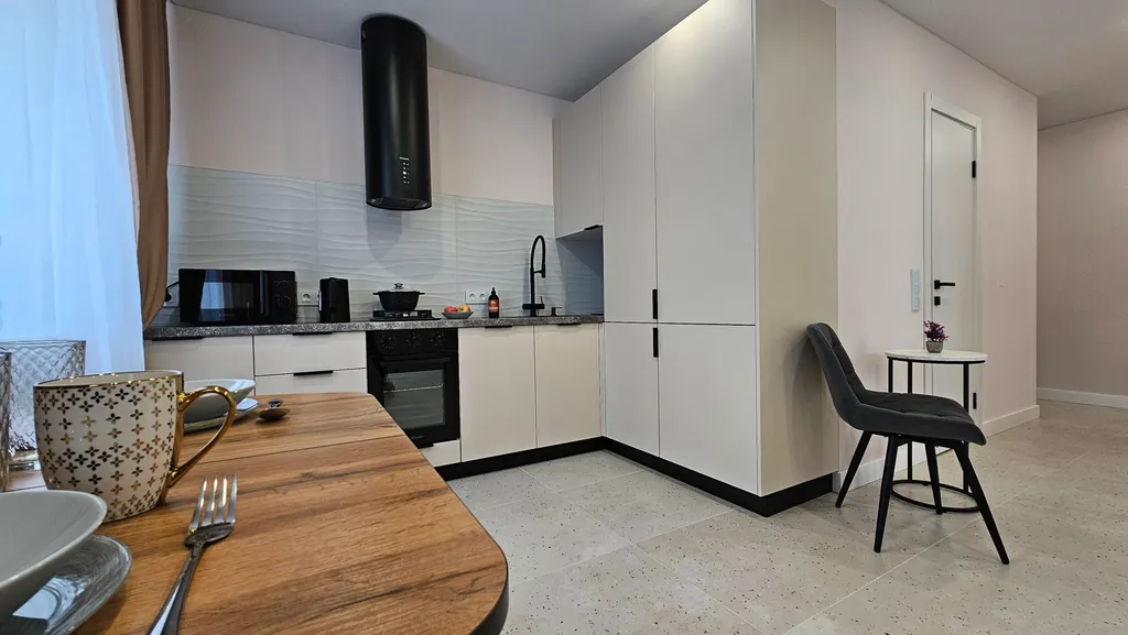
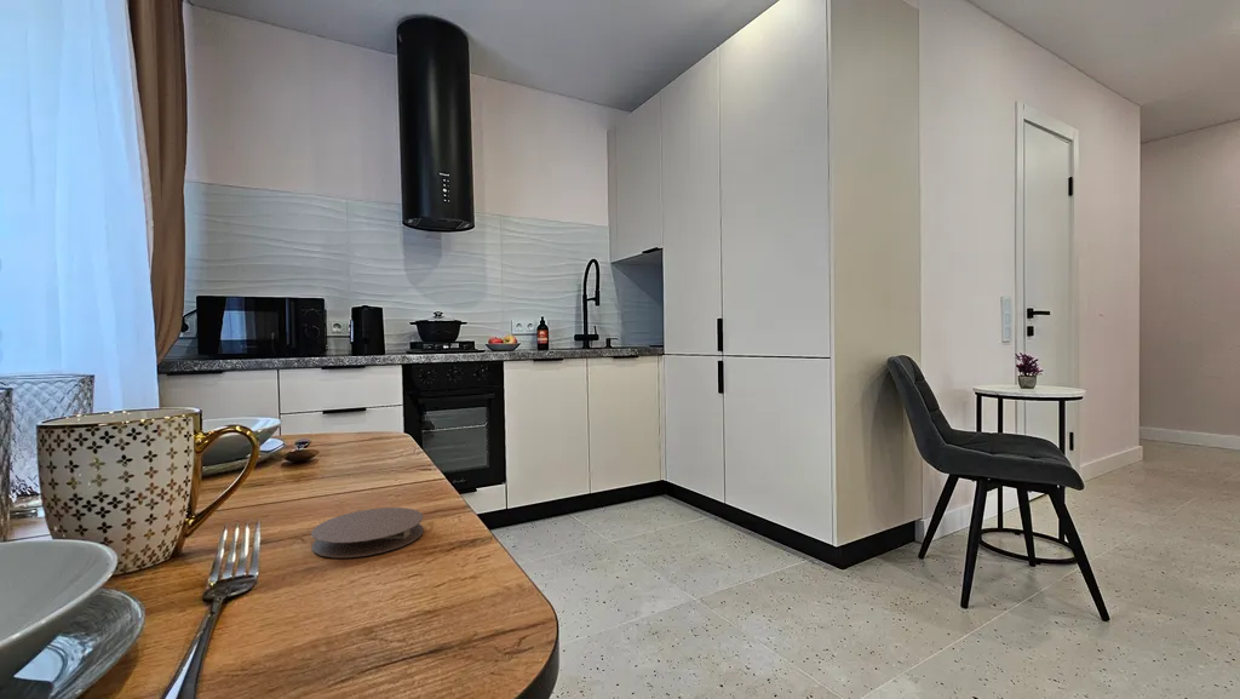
+ coaster (369, 529)
